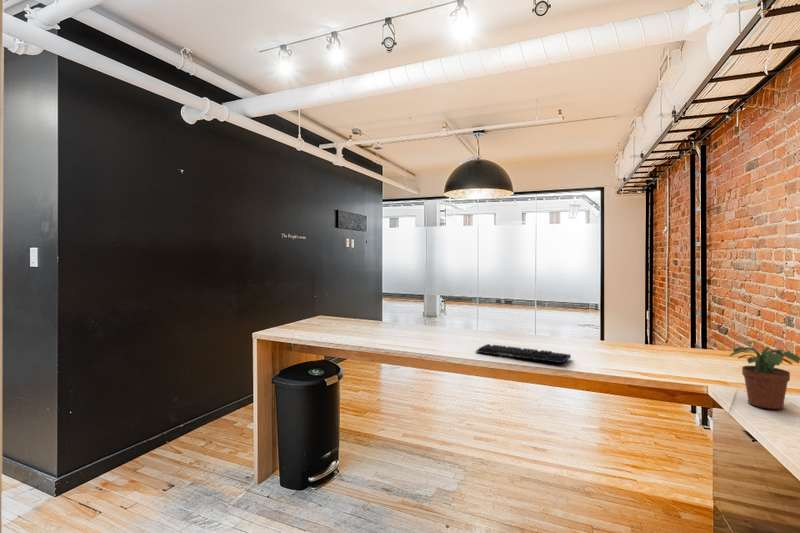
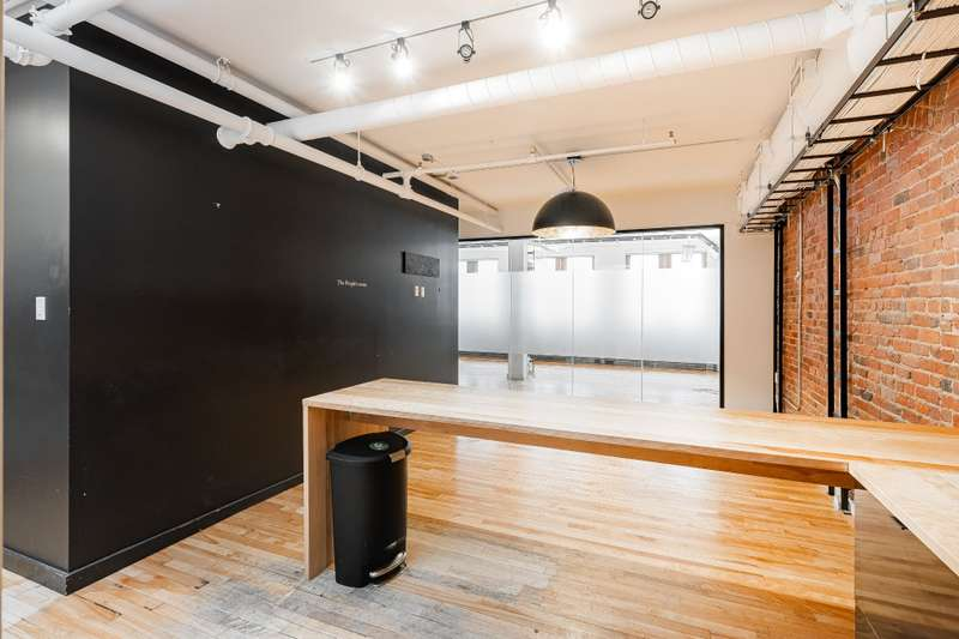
- potted plant (763, 377)
- keyboard (521, 353)
